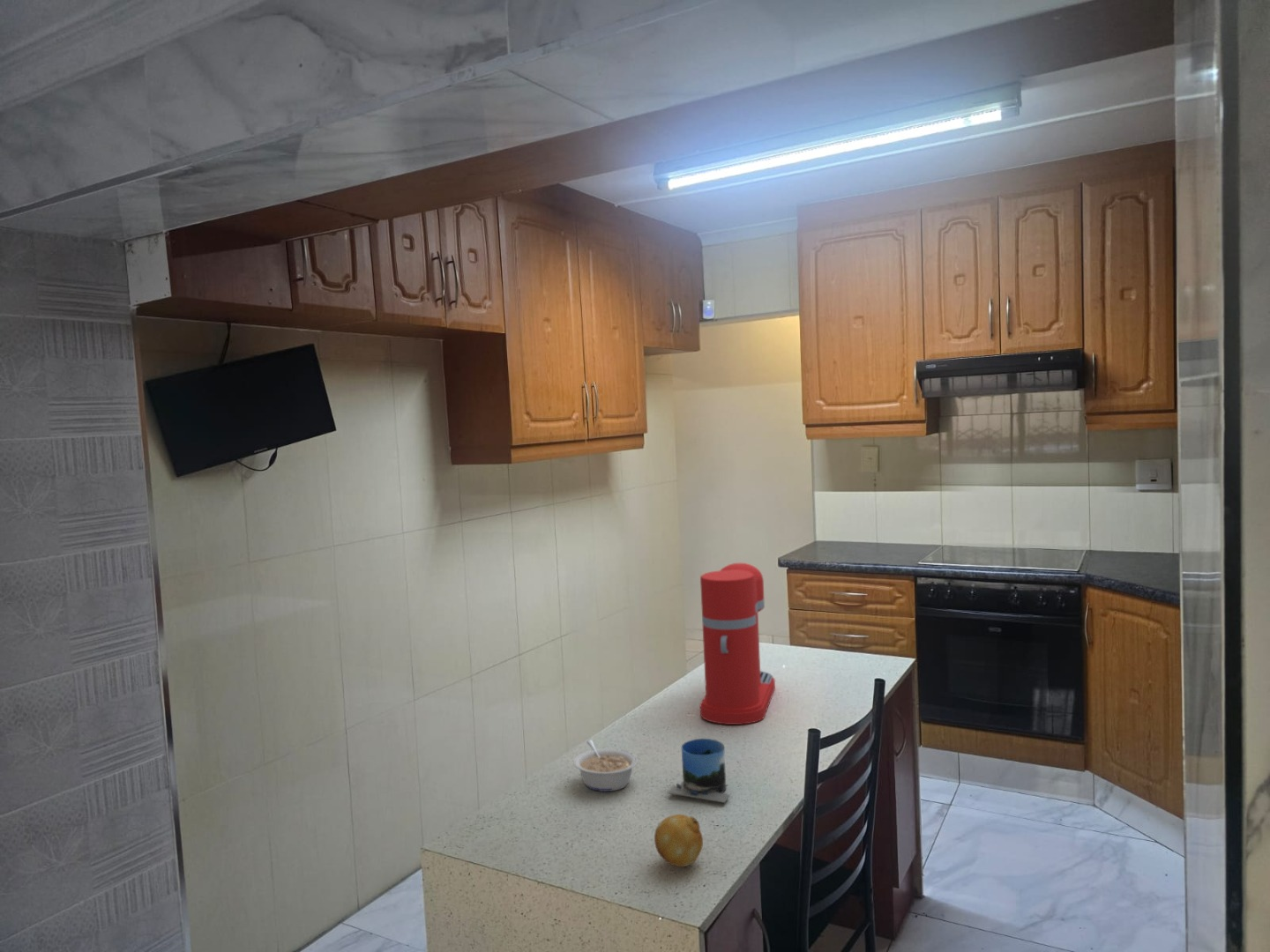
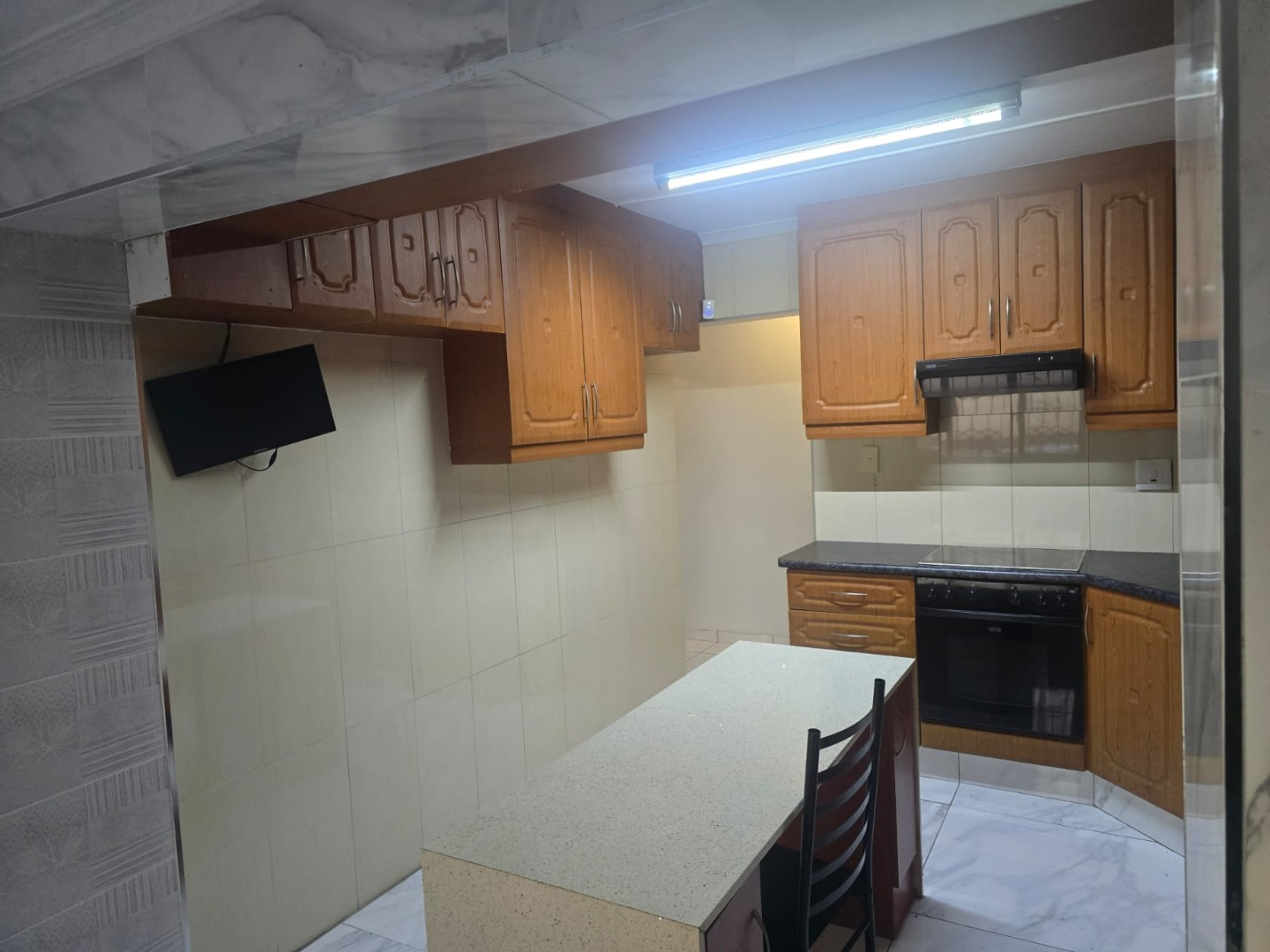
- fruit (678, 840)
- mug (704, 769)
- legume (603, 769)
- coffee maker (734, 634)
